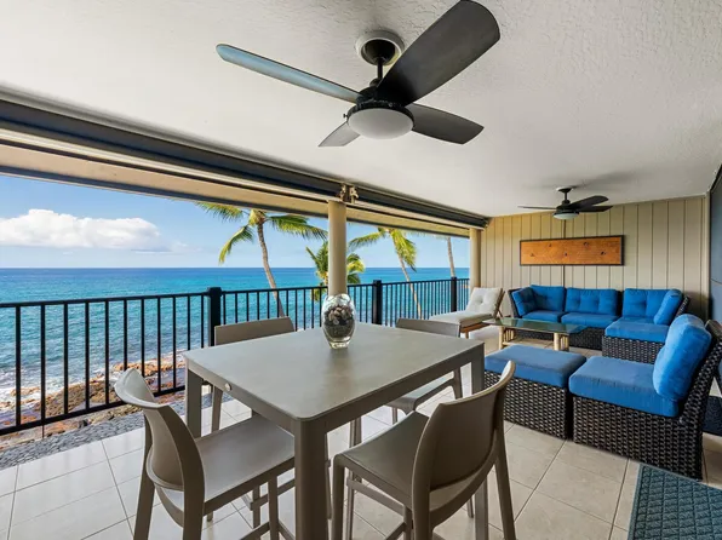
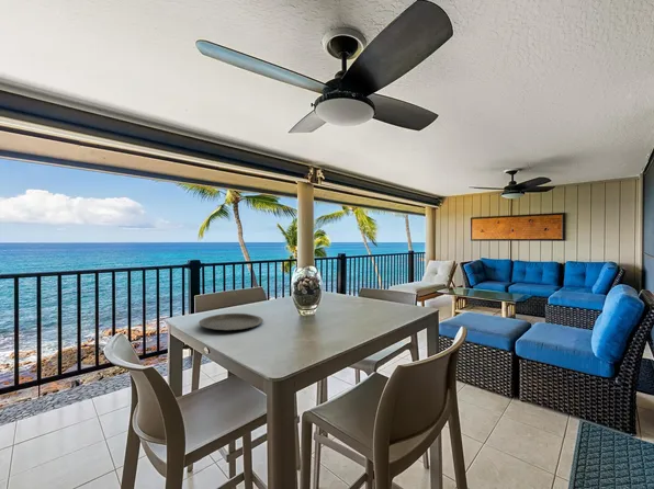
+ plate (232, 321)
